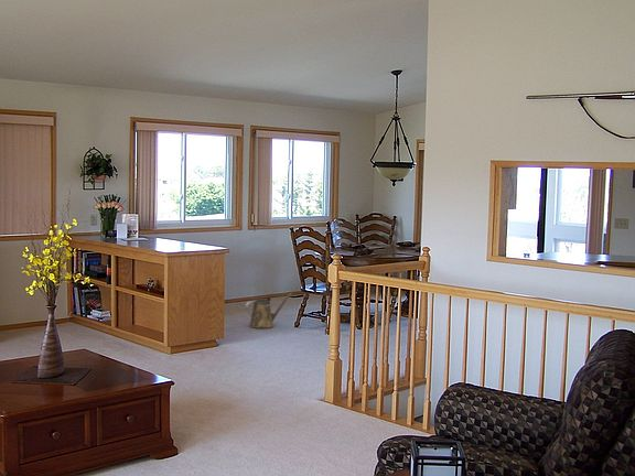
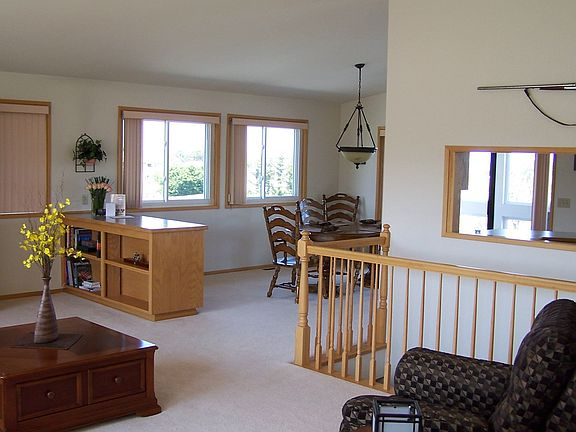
- watering can (268, 310)
